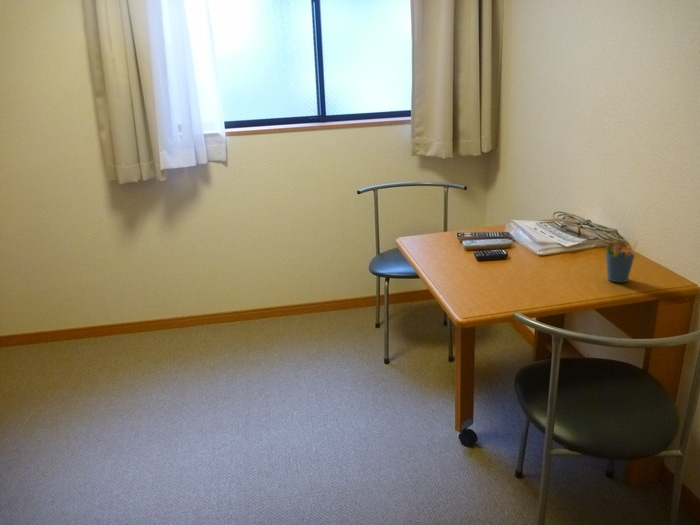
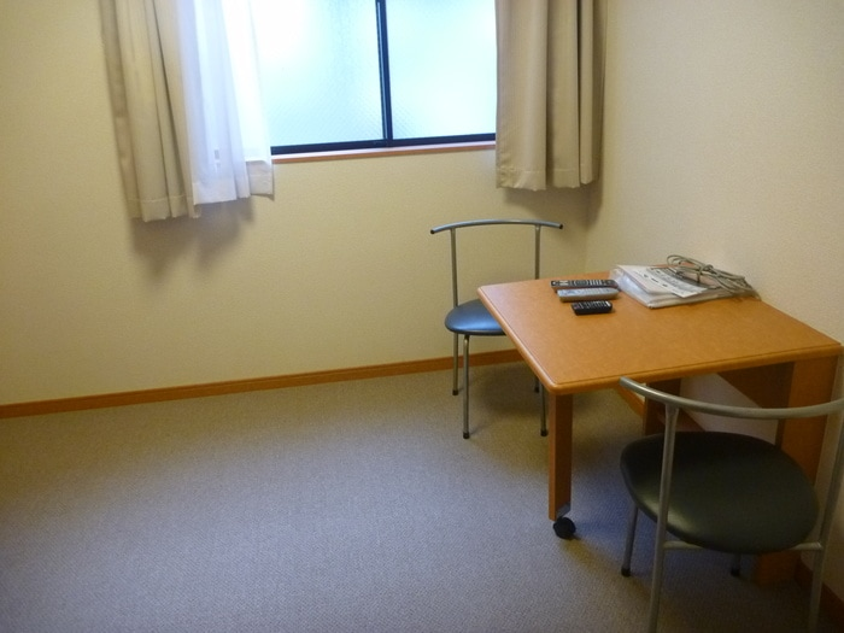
- pen holder (619, 260)
